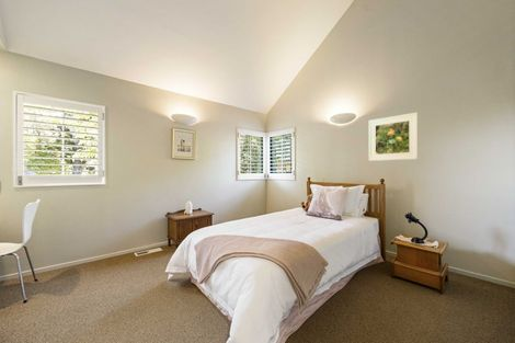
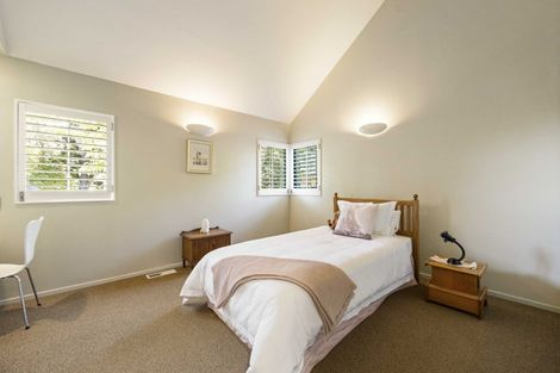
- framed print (391, 138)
